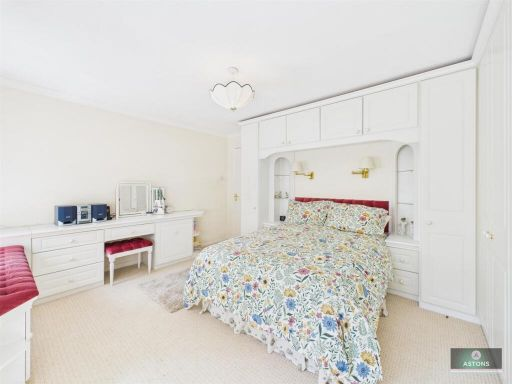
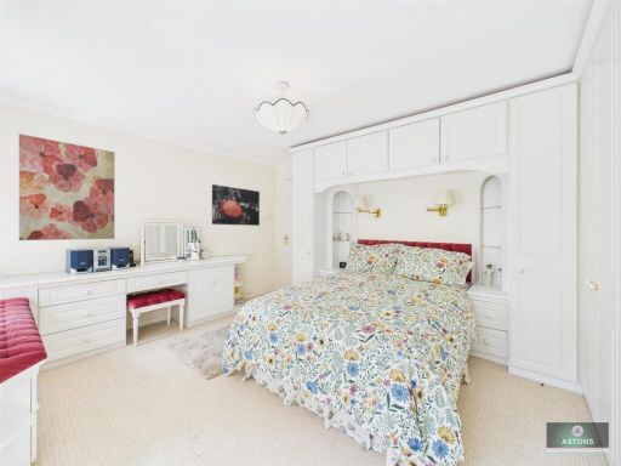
+ wall art (70, 192)
+ wall art (237, 206)
